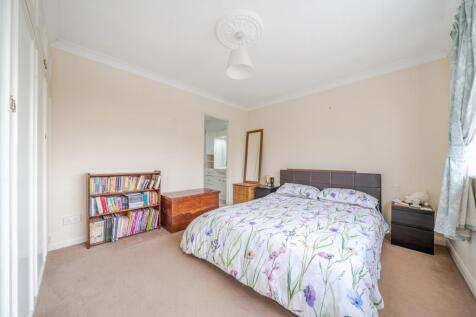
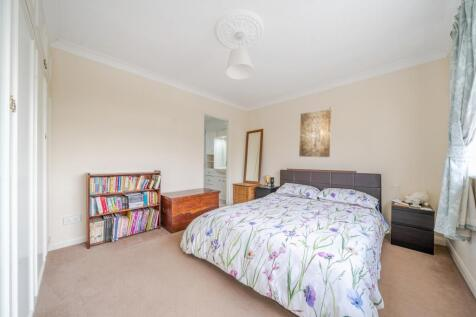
+ wall art (314, 134)
